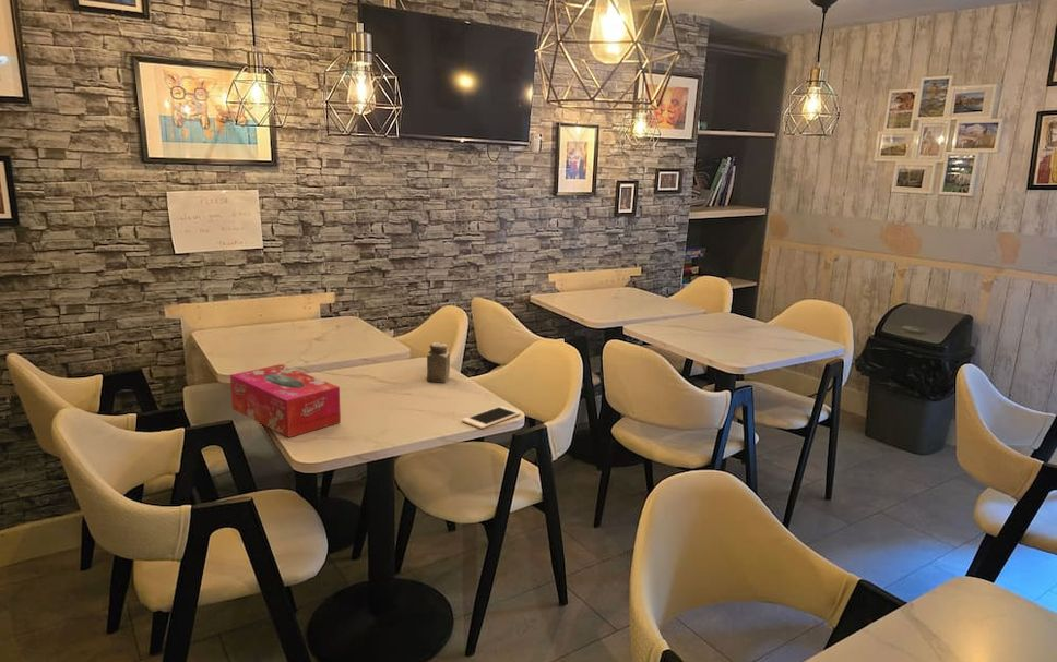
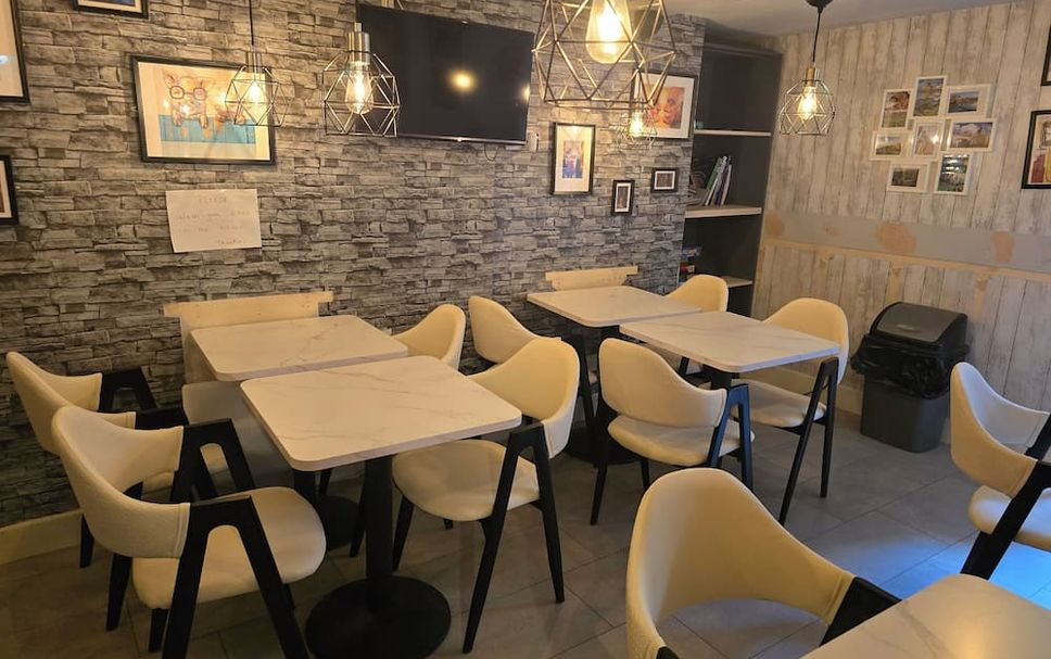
- cell phone (491, 417)
- tissue box (284, 398)
- salt shaker (438, 361)
